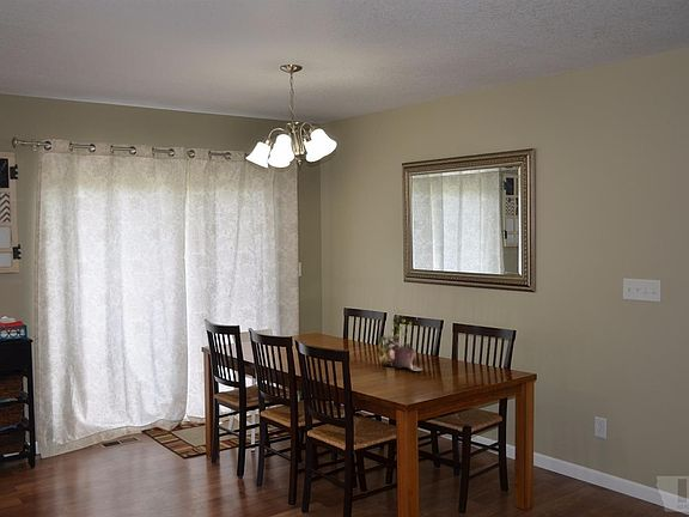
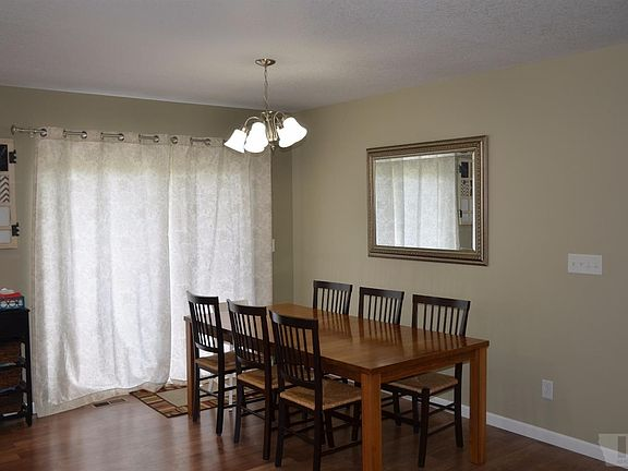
- plant pot (397, 334)
